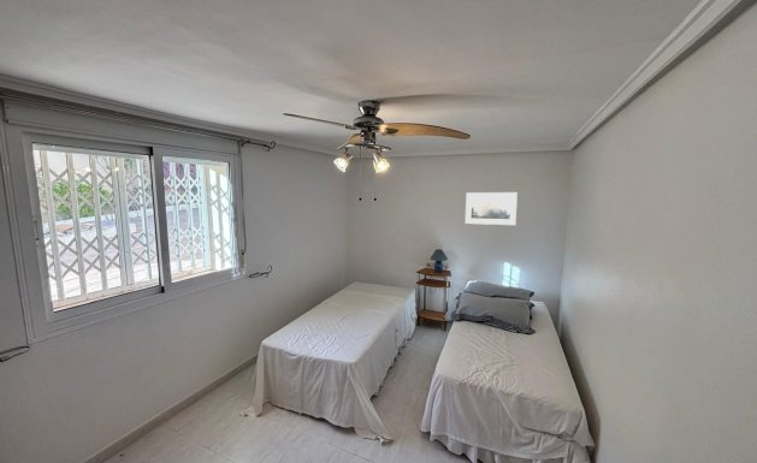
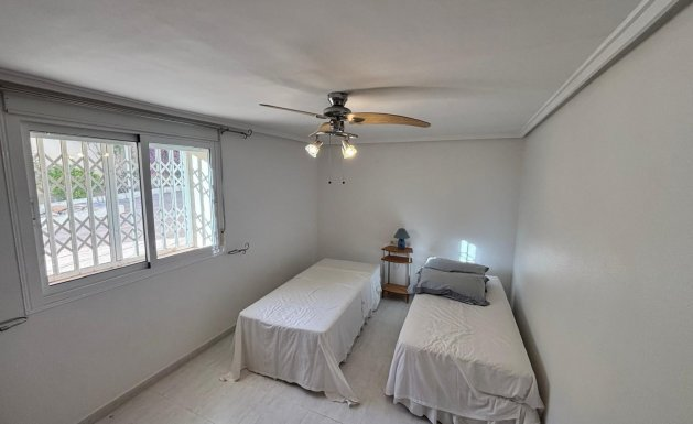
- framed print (490, 208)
